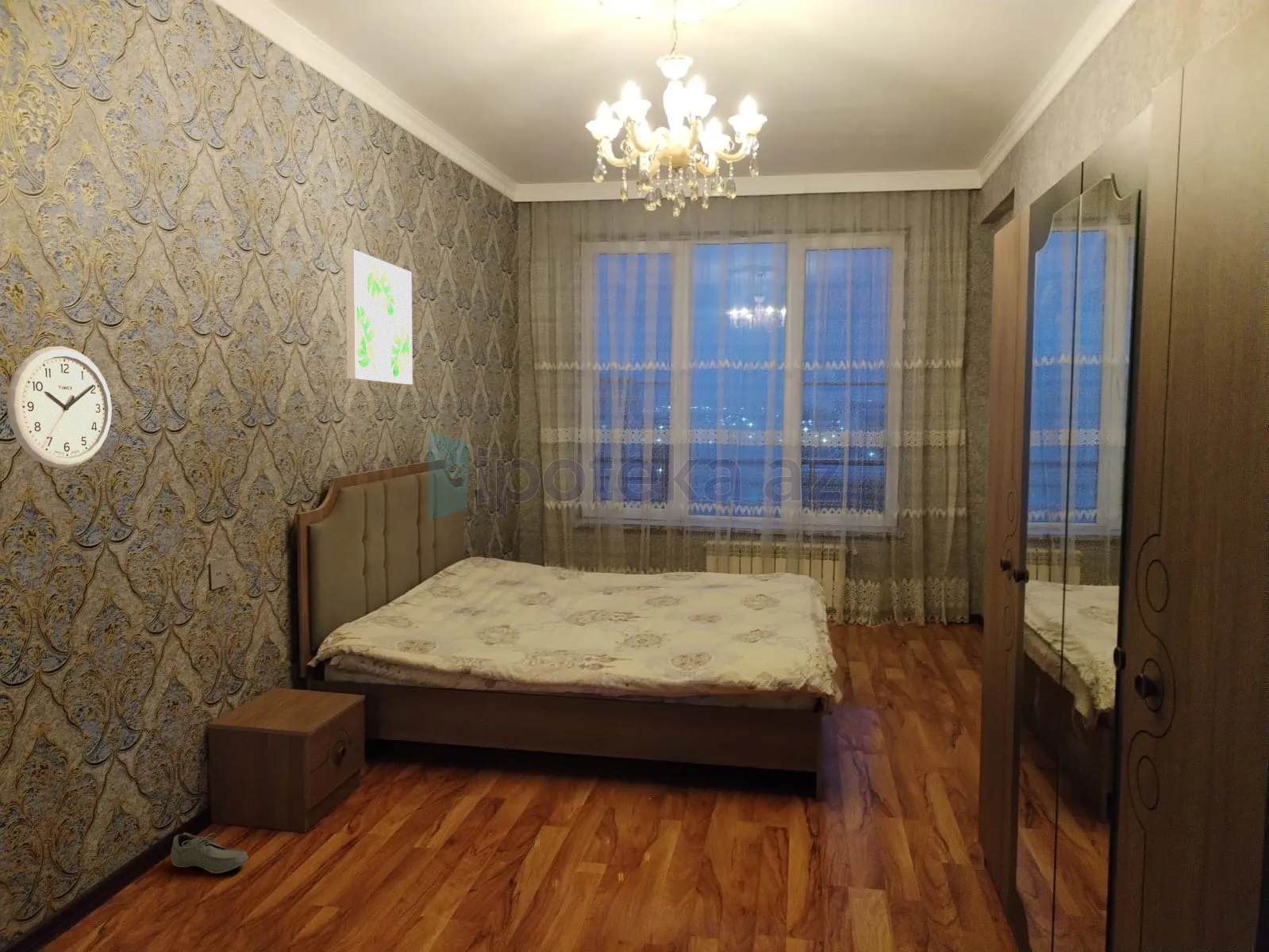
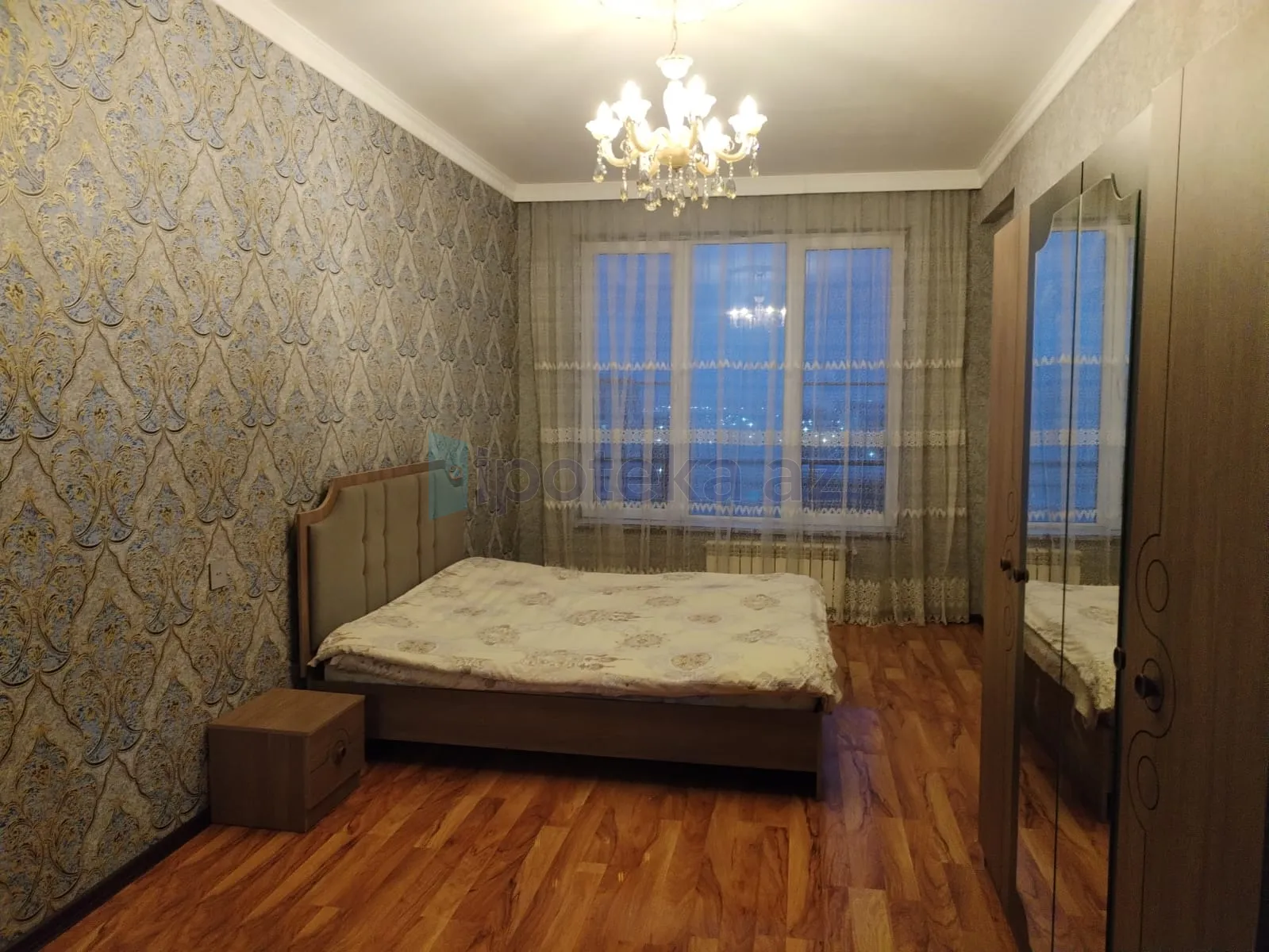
- wall art (381, 321)
- wall clock (65, 407)
- shoe (207, 846)
